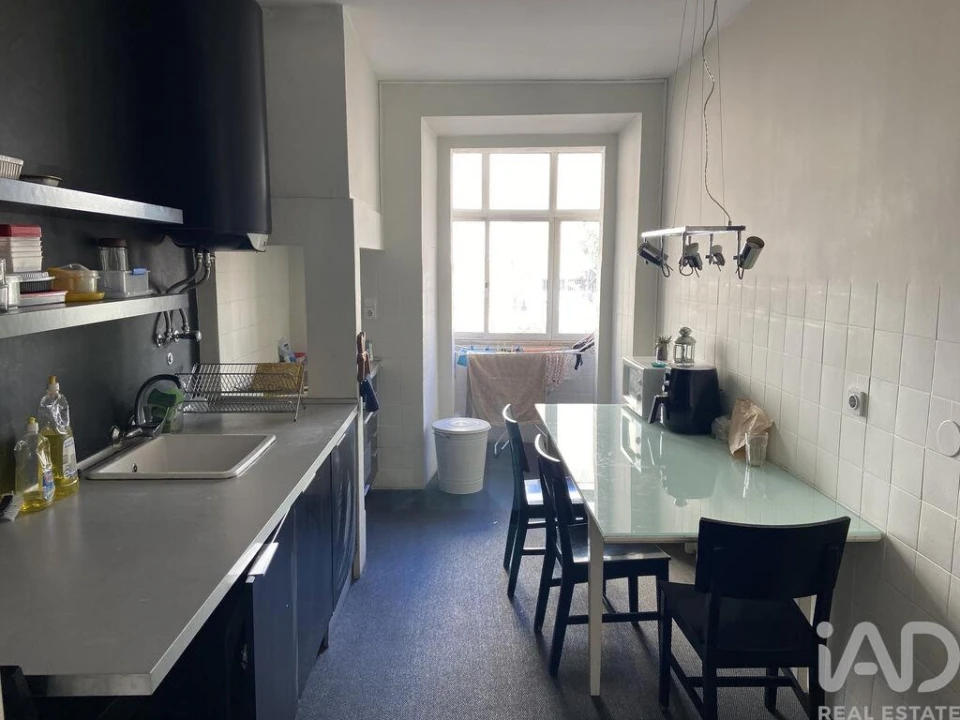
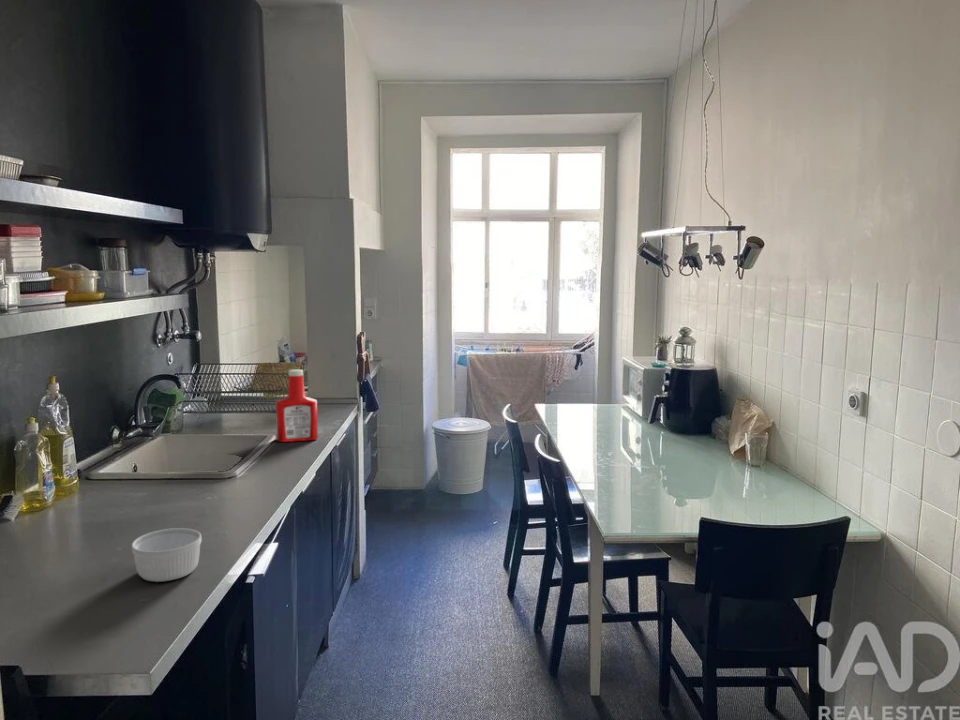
+ ramekin (167, 555)
+ soap bottle (296, 405)
